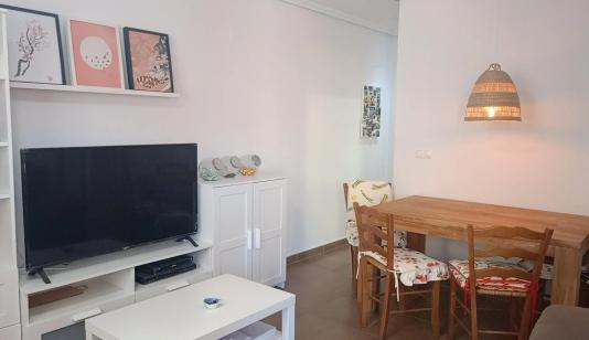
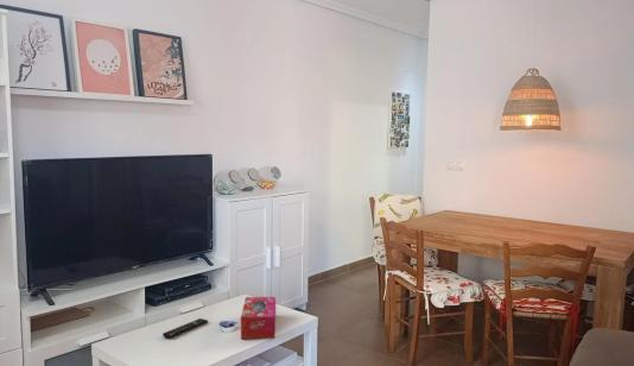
+ remote control (185, 328)
+ tissue box (259, 316)
